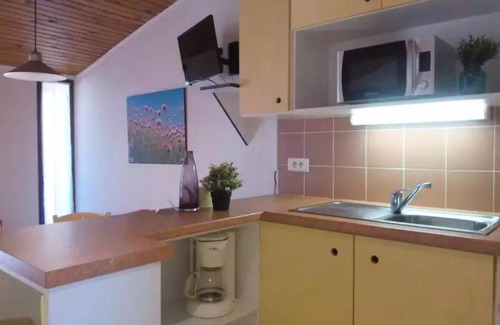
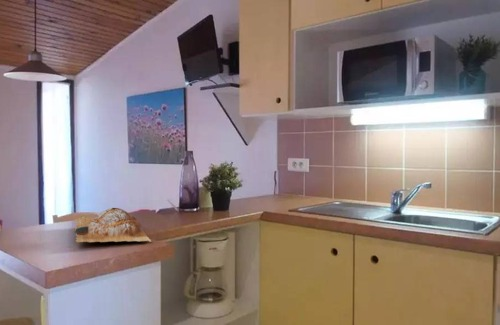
+ chopping board (110, 220)
